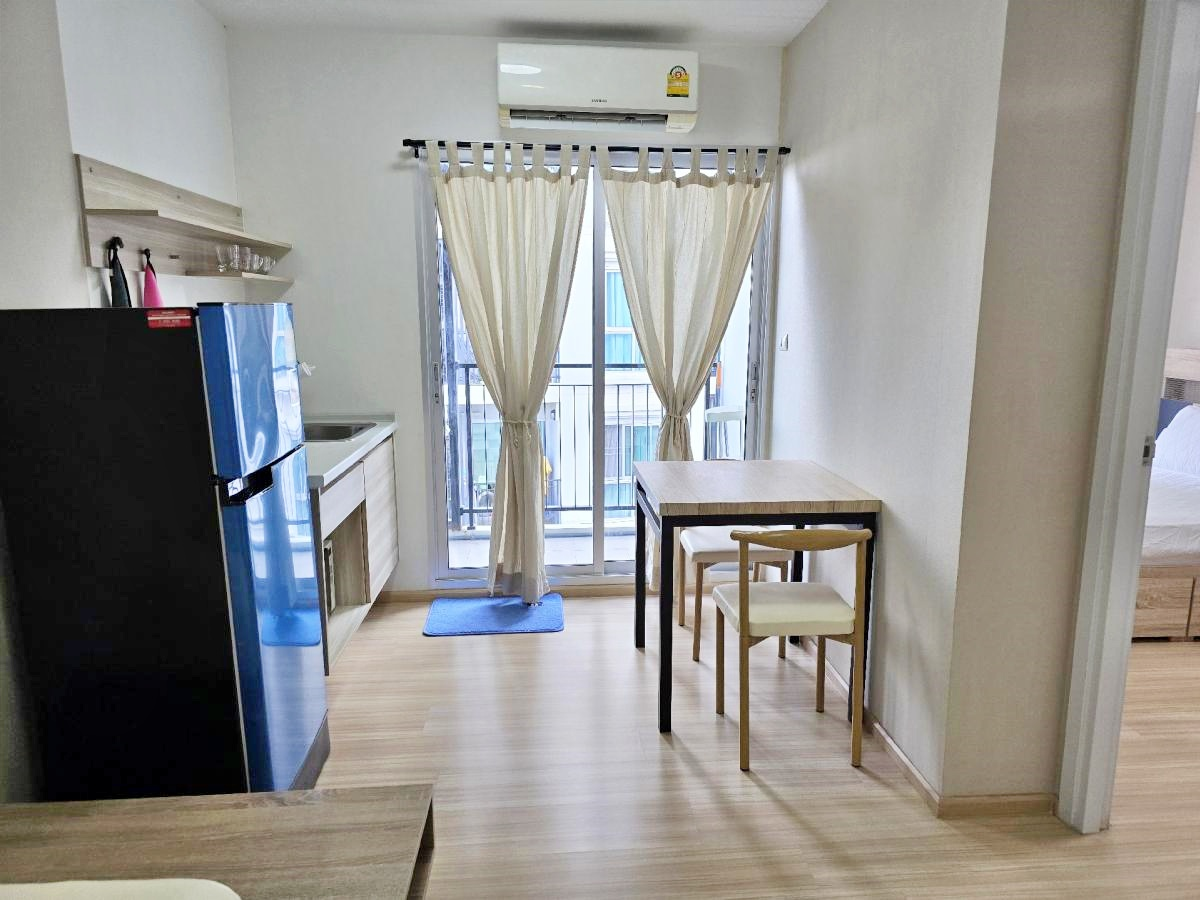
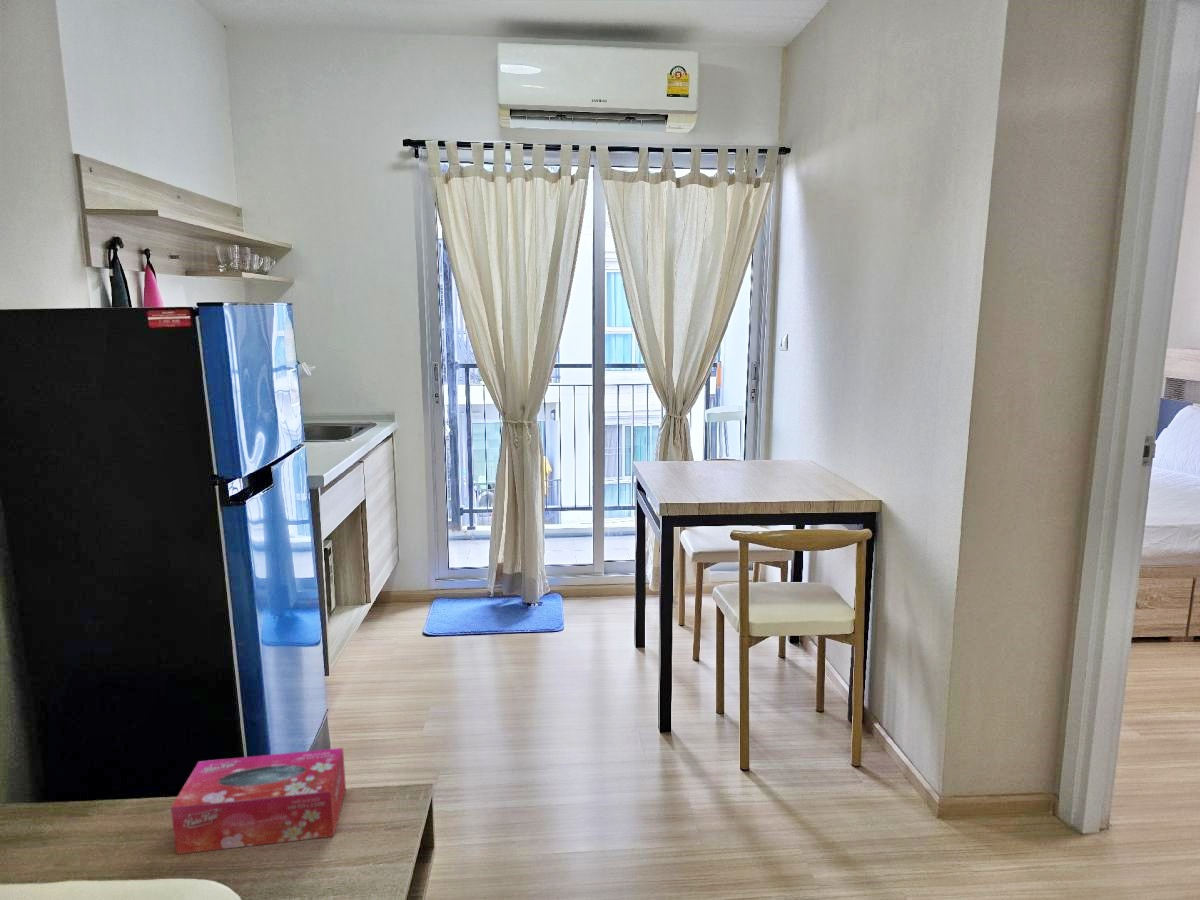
+ tissue box (264, 798)
